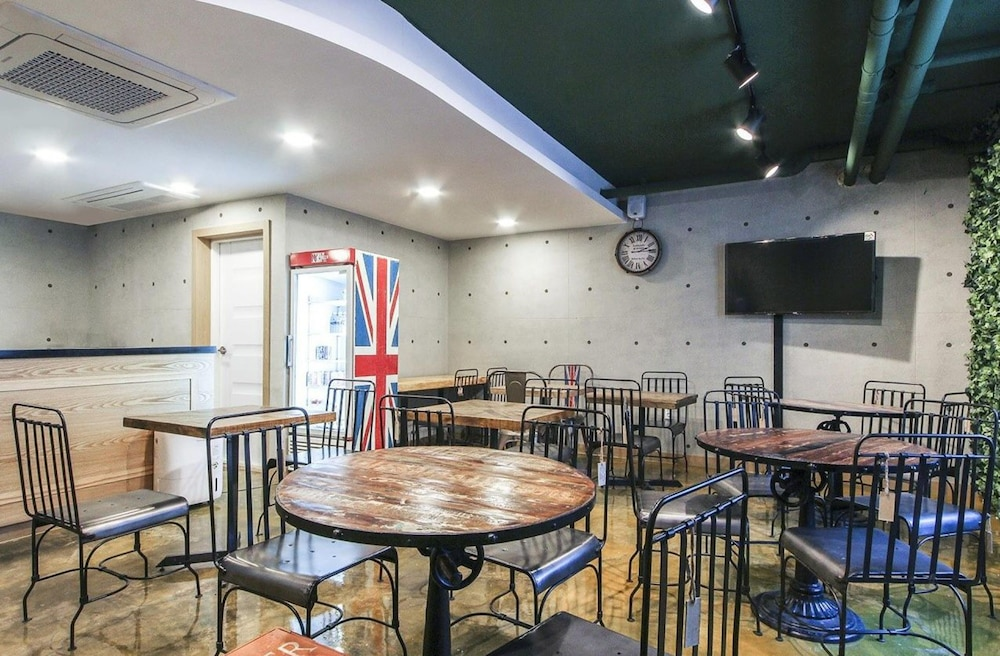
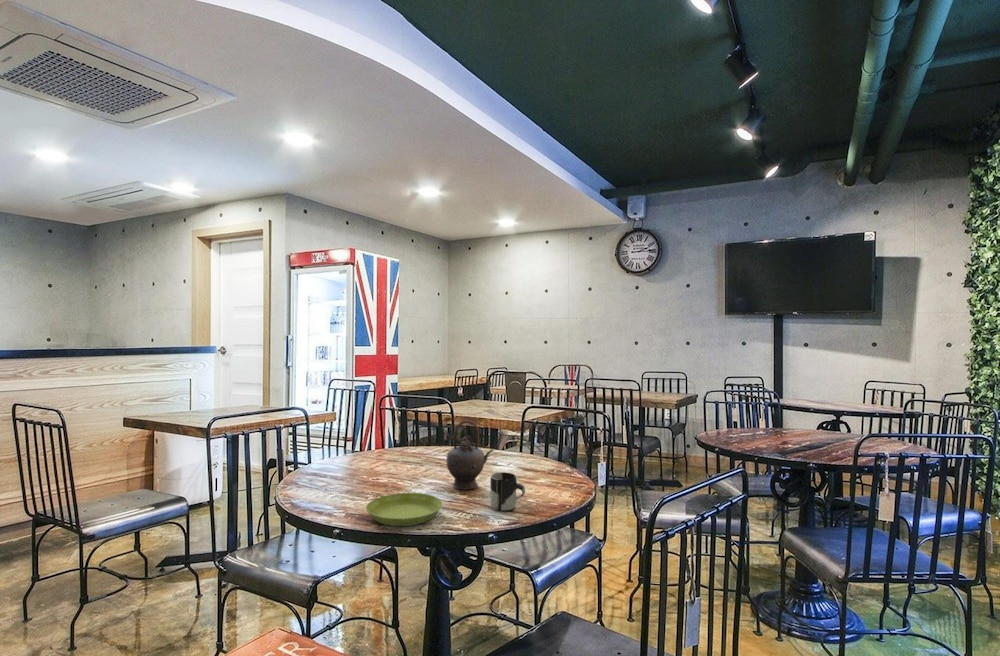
+ cup (507, 492)
+ teapot (470, 453)
+ saucer (404, 510)
